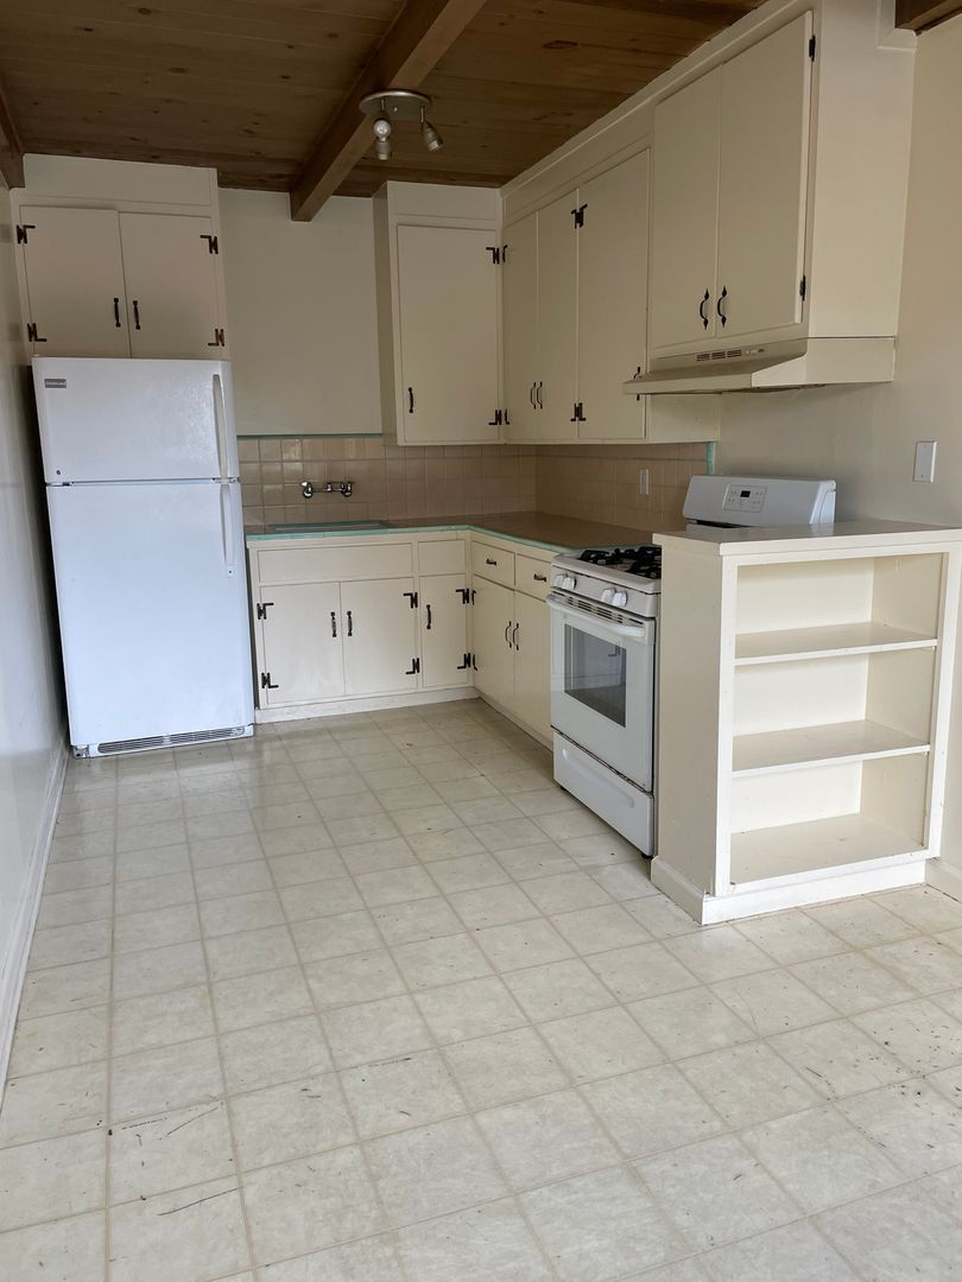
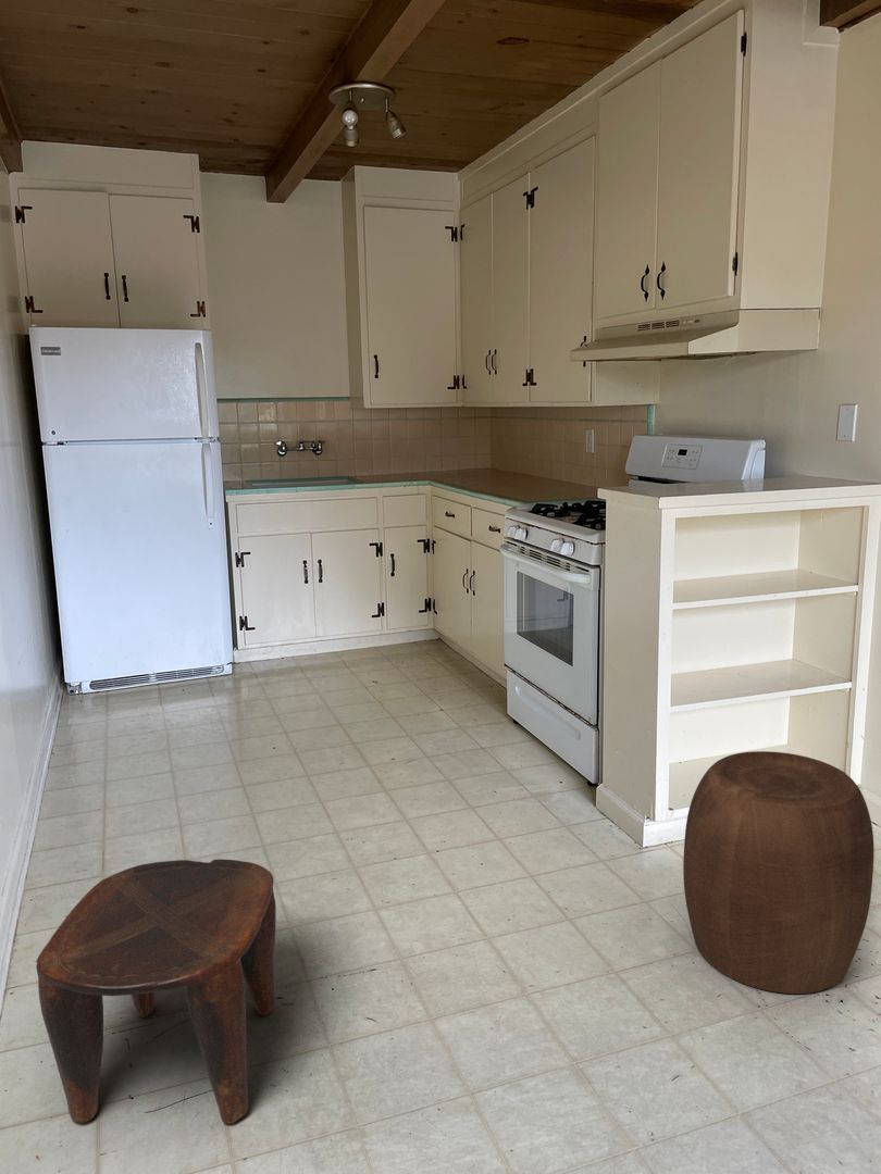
+ stool (774, 861)
+ stool (171, 986)
